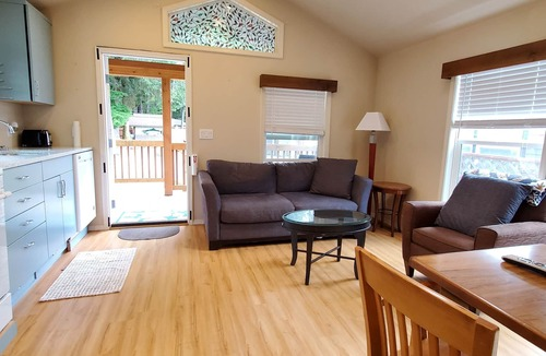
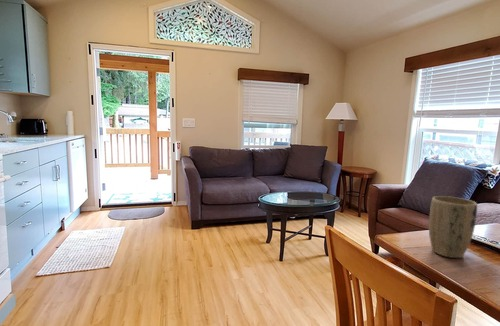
+ plant pot (450, 226)
